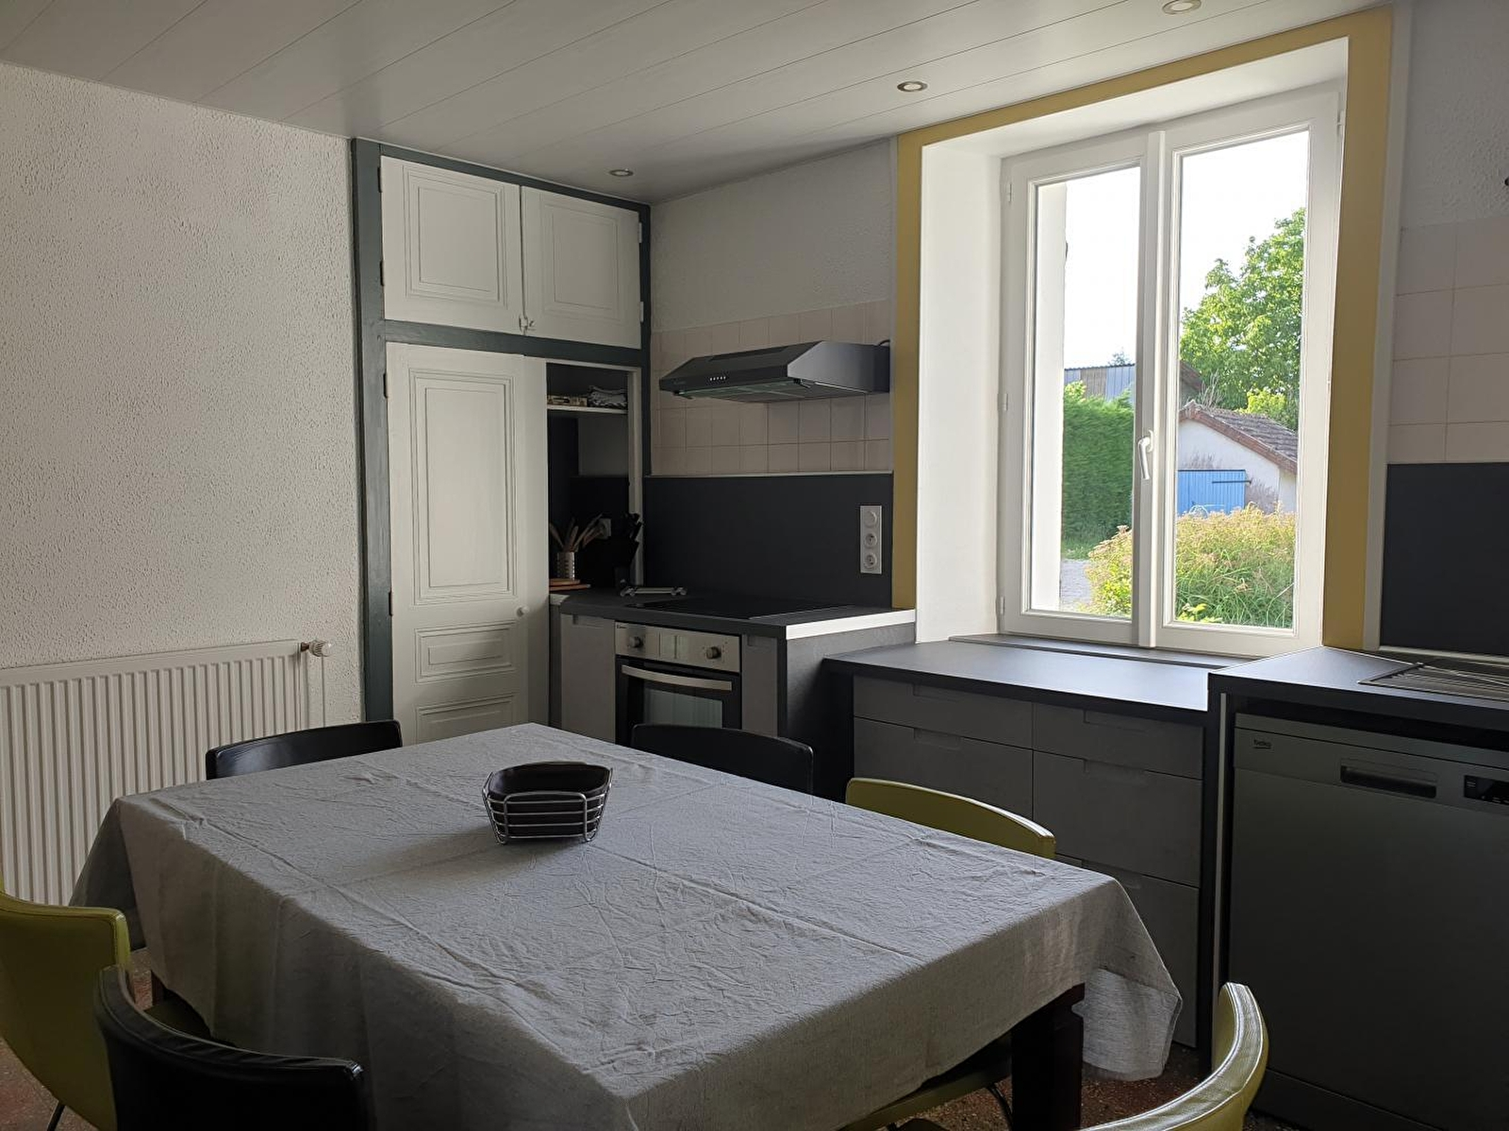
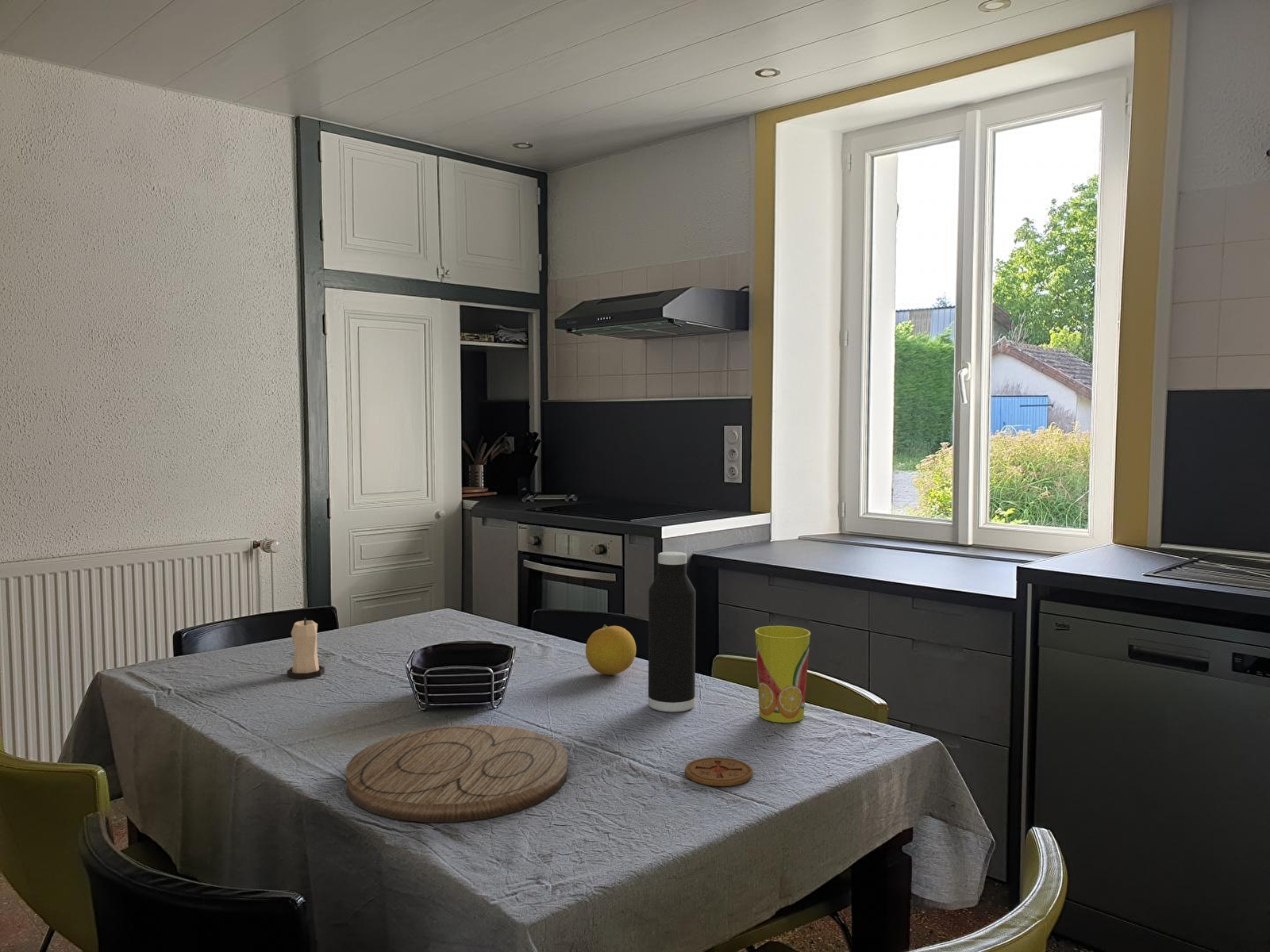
+ cup (782, 674)
+ coaster (718, 771)
+ candle (305, 646)
+ cutting board (459, 768)
+ water bottle (672, 629)
+ fruit (610, 650)
